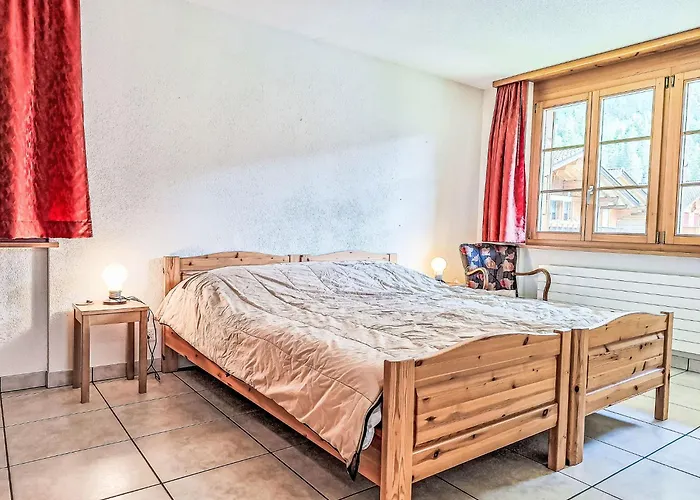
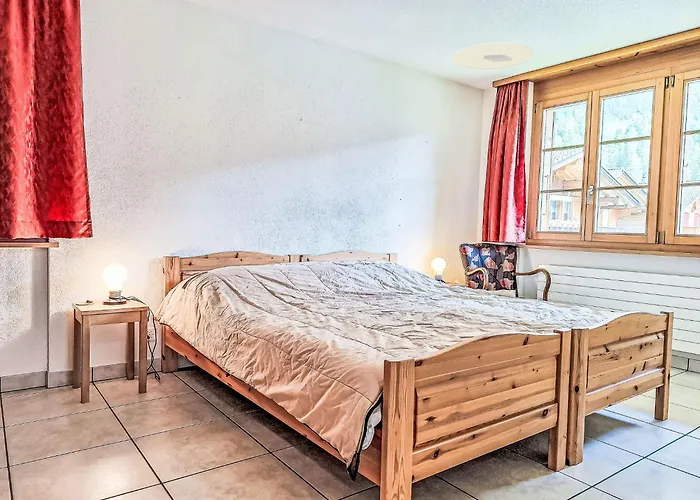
+ ceiling light (492, 53)
